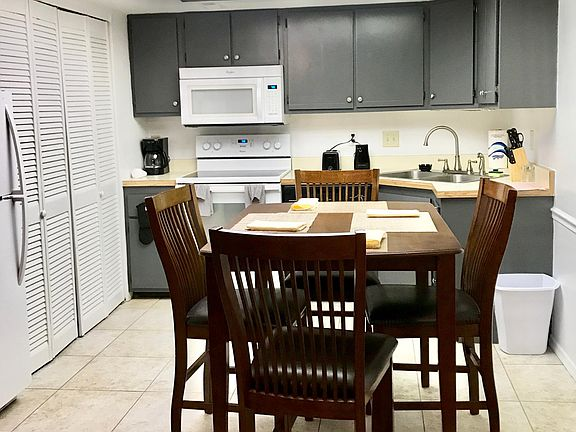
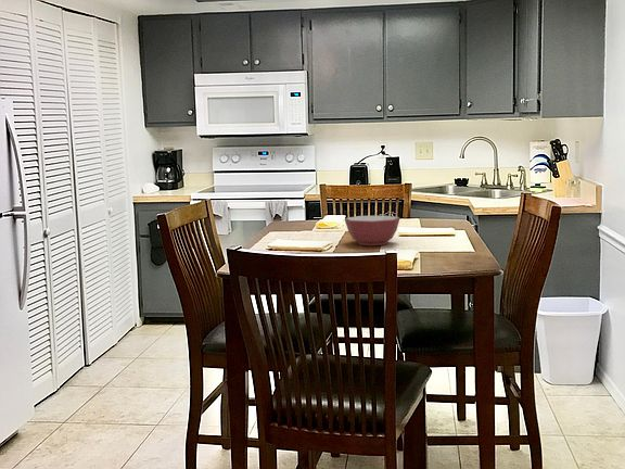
+ bowl (373, 230)
